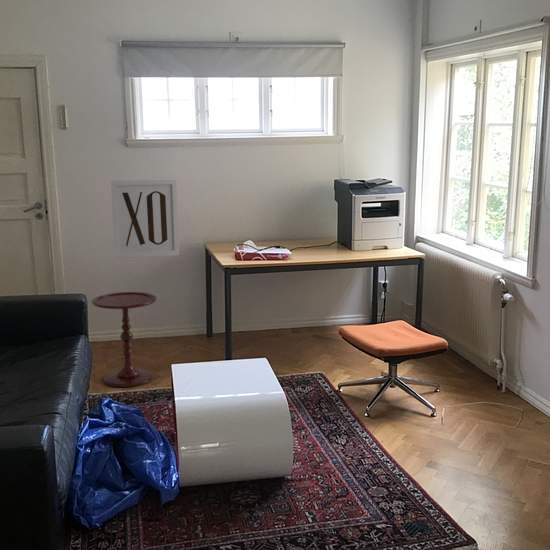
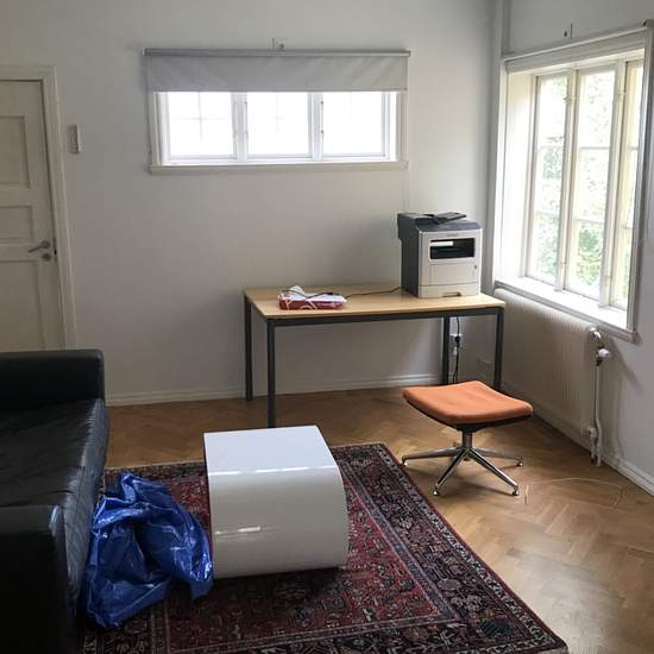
- side table (126, 339)
- wall art (145, 218)
